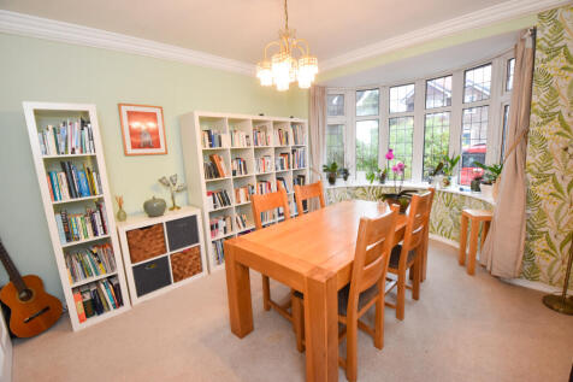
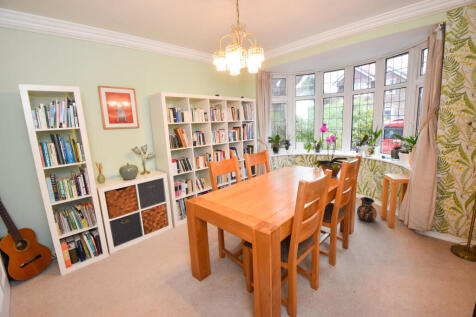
+ ceramic jug (366, 209)
